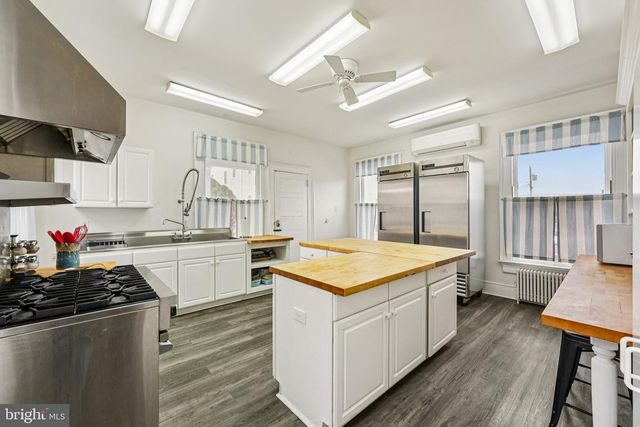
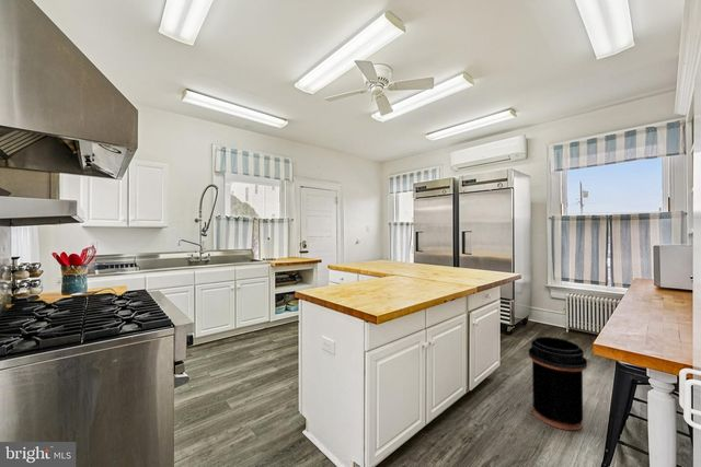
+ trash can (556, 380)
